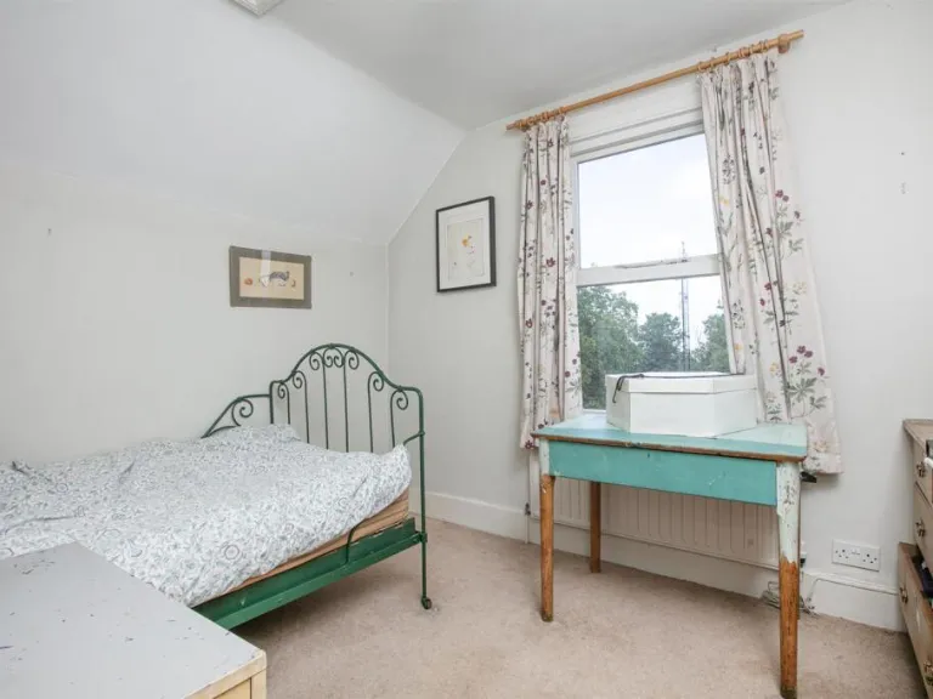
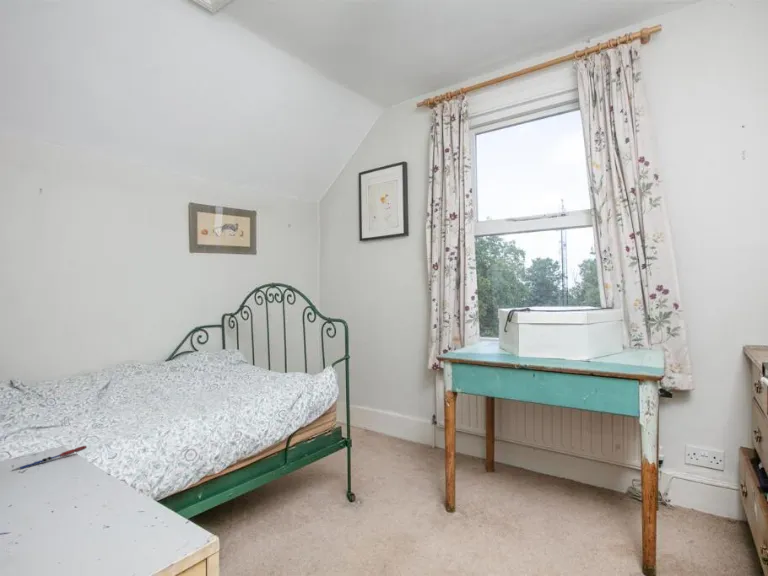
+ pen (51, 457)
